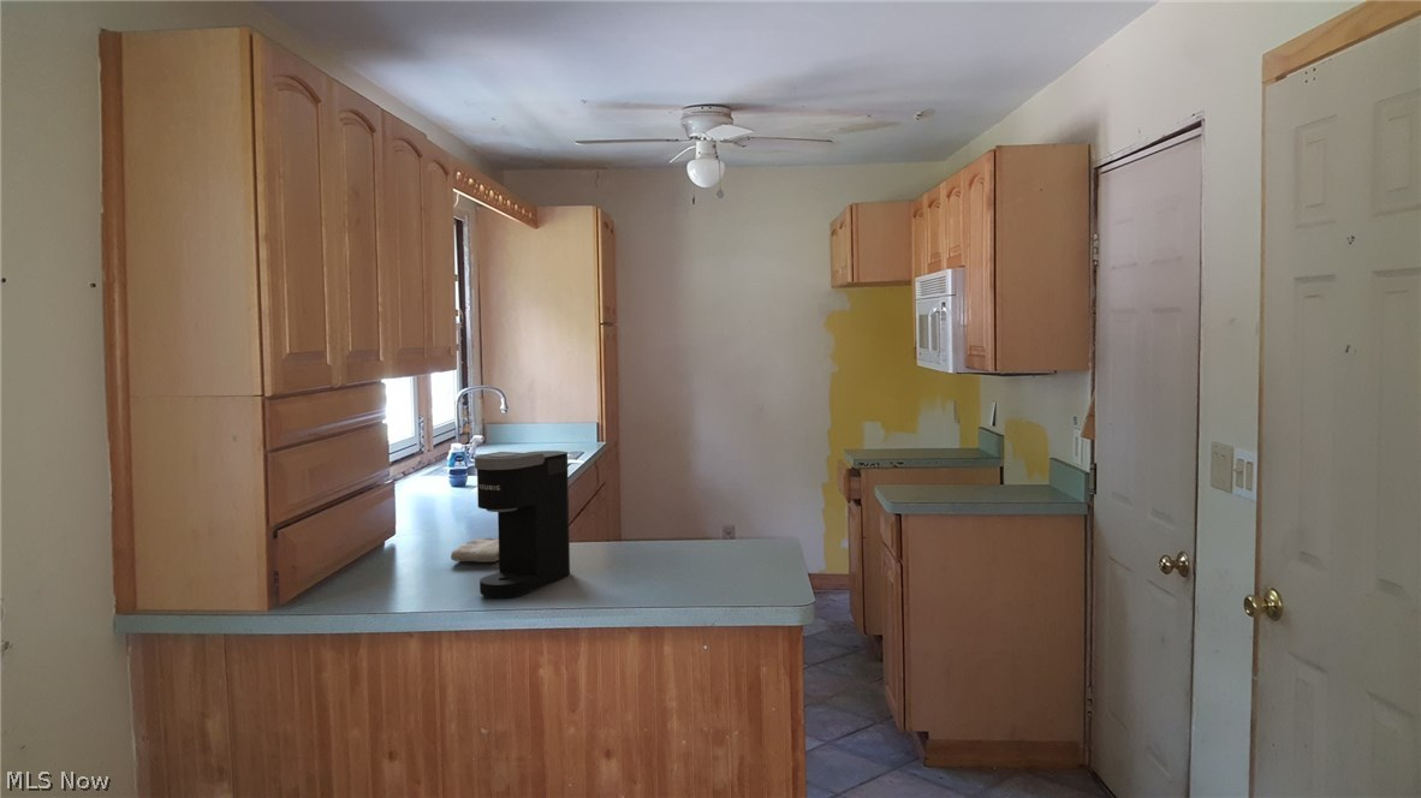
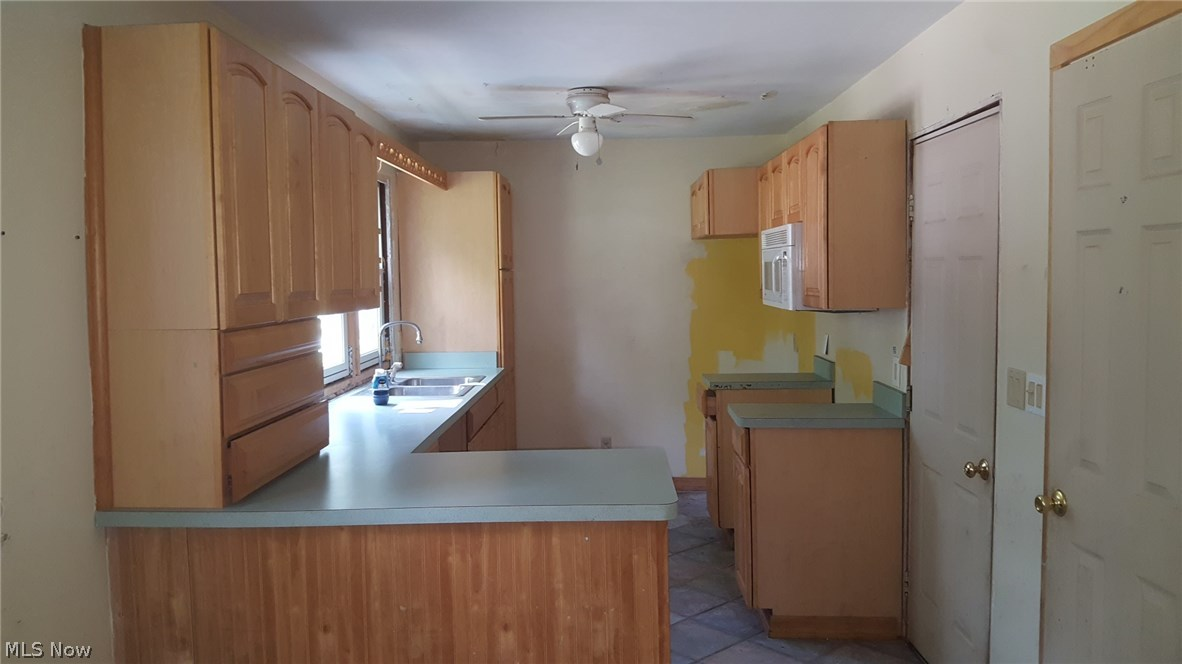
- washcloth (486, 549)
- coffee maker (524, 517)
